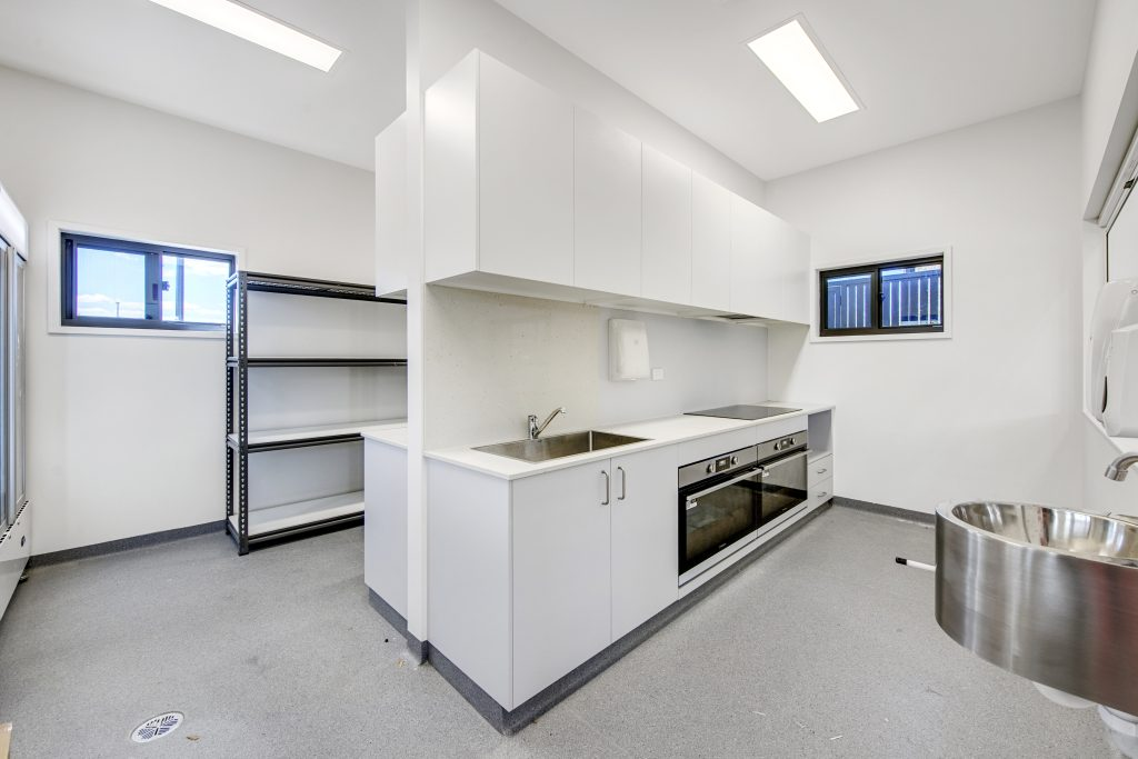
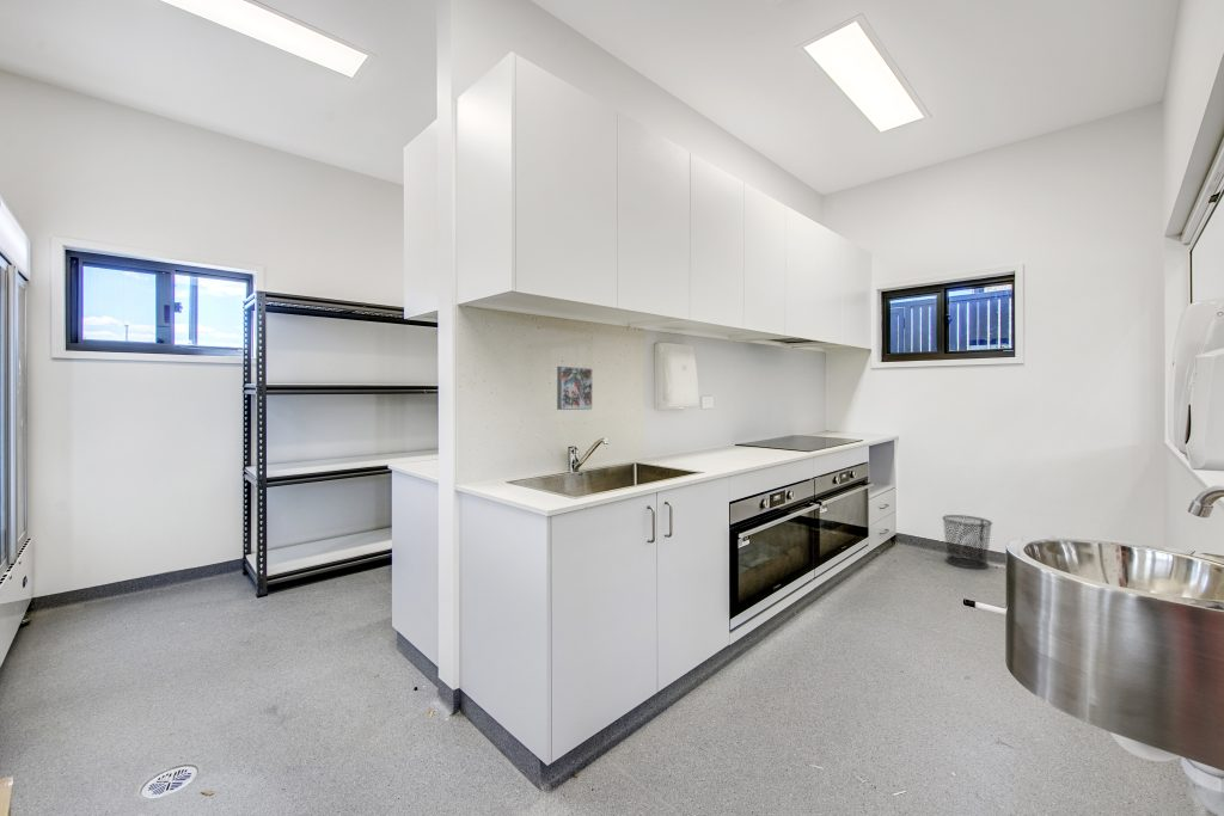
+ decorative tile (575, 388)
+ waste bin (966, 541)
